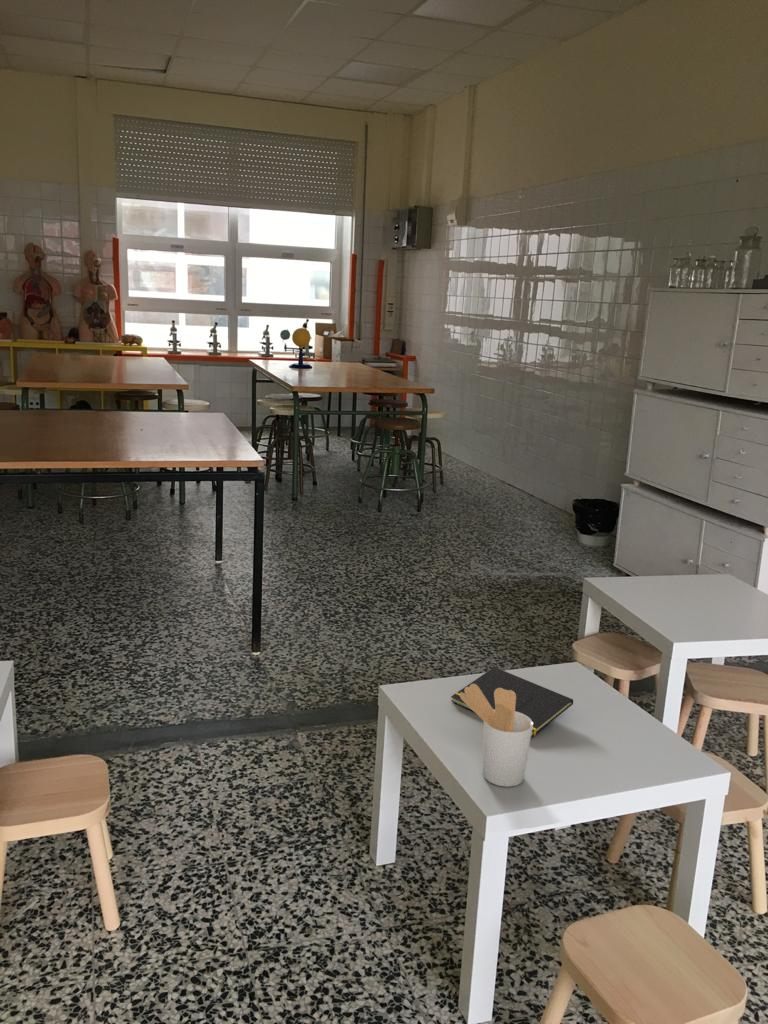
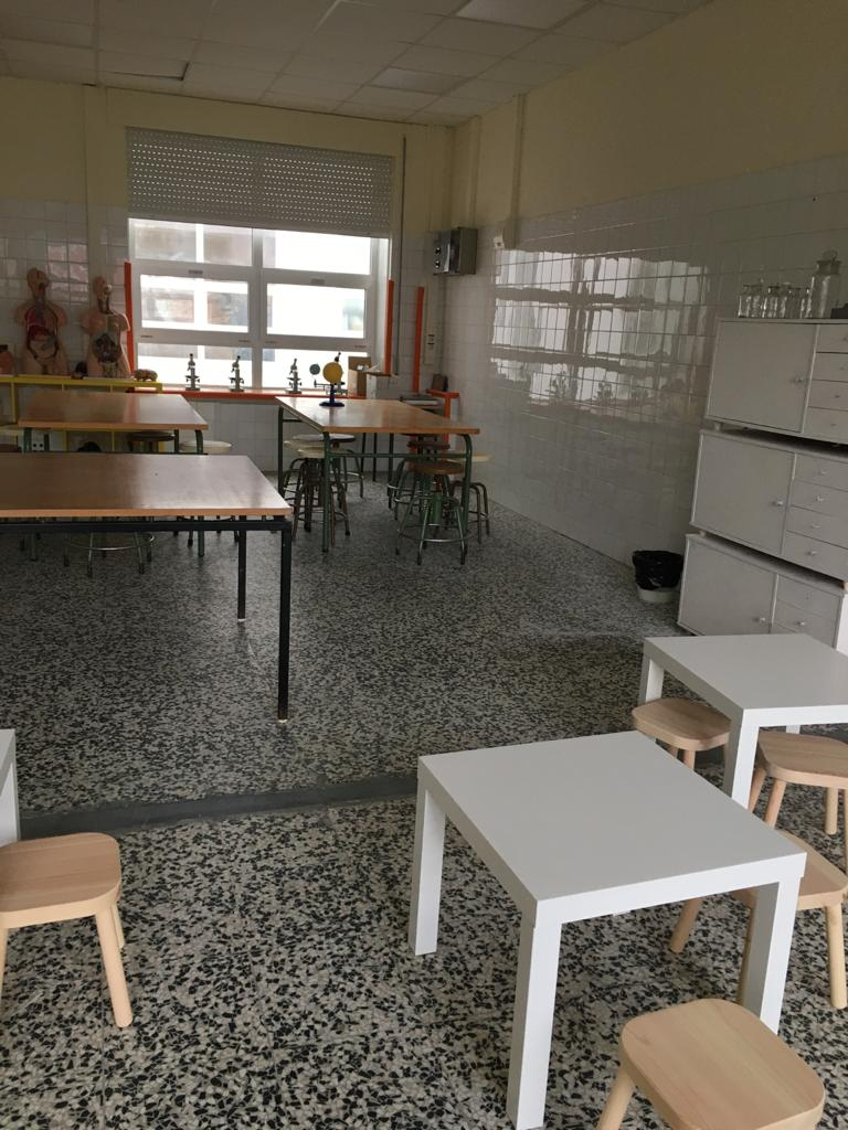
- utensil holder (494, 732)
- notepad (516, 700)
